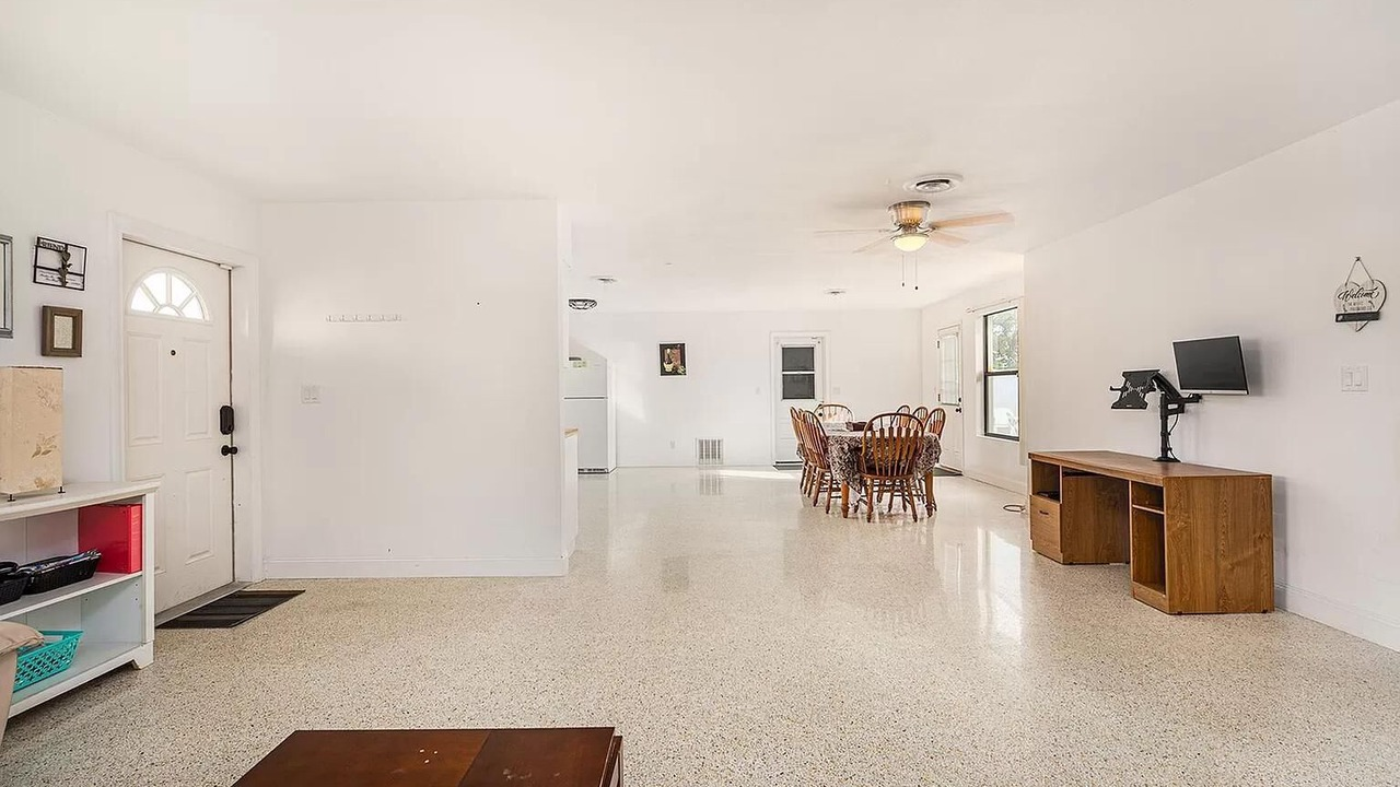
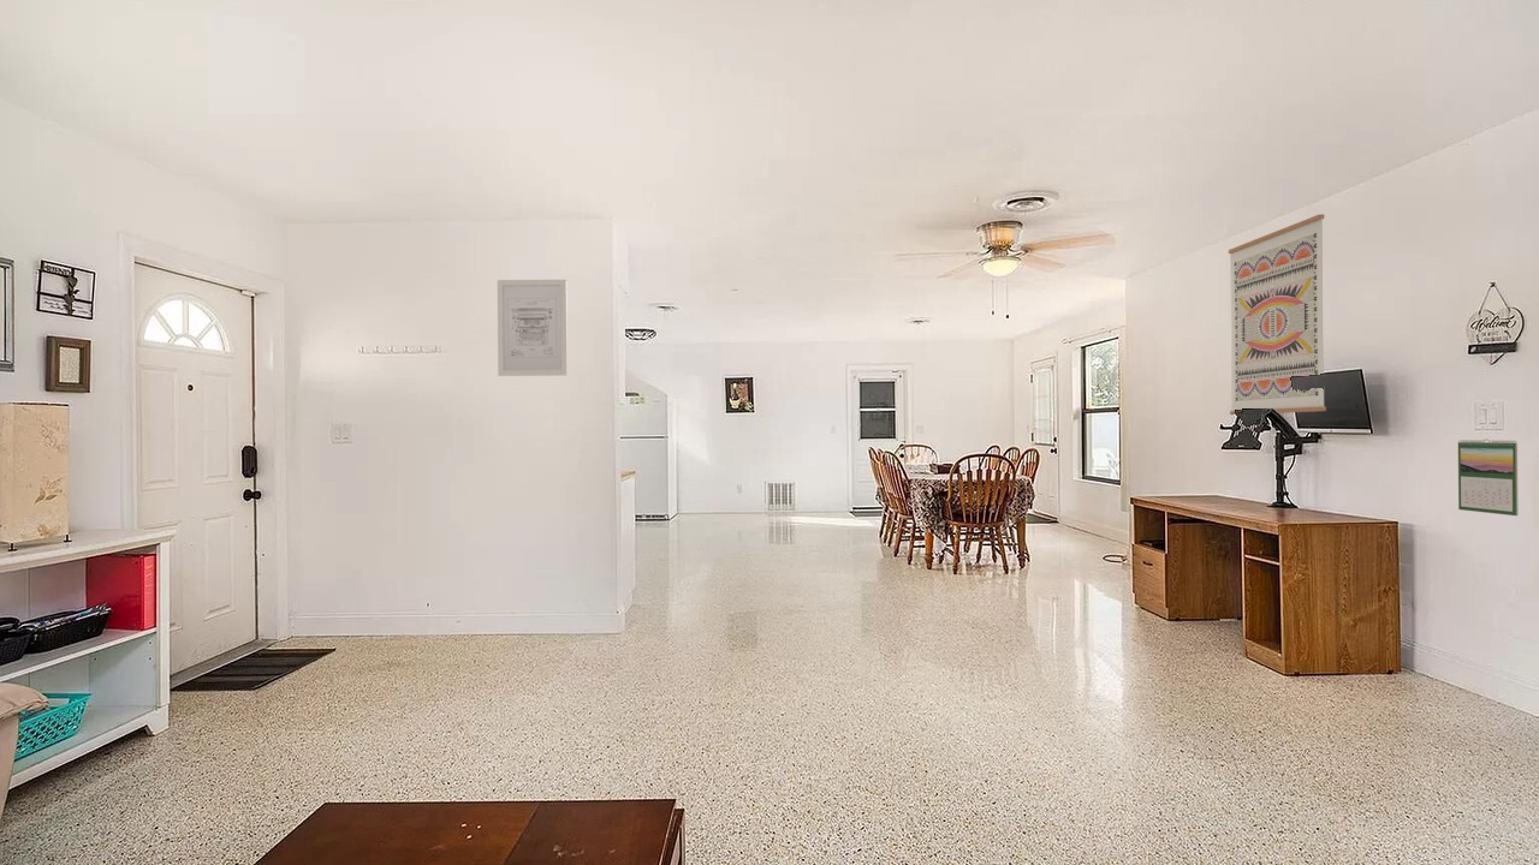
+ wall art (531, 327)
+ calendar (1486, 476)
+ wall art (1272, 323)
